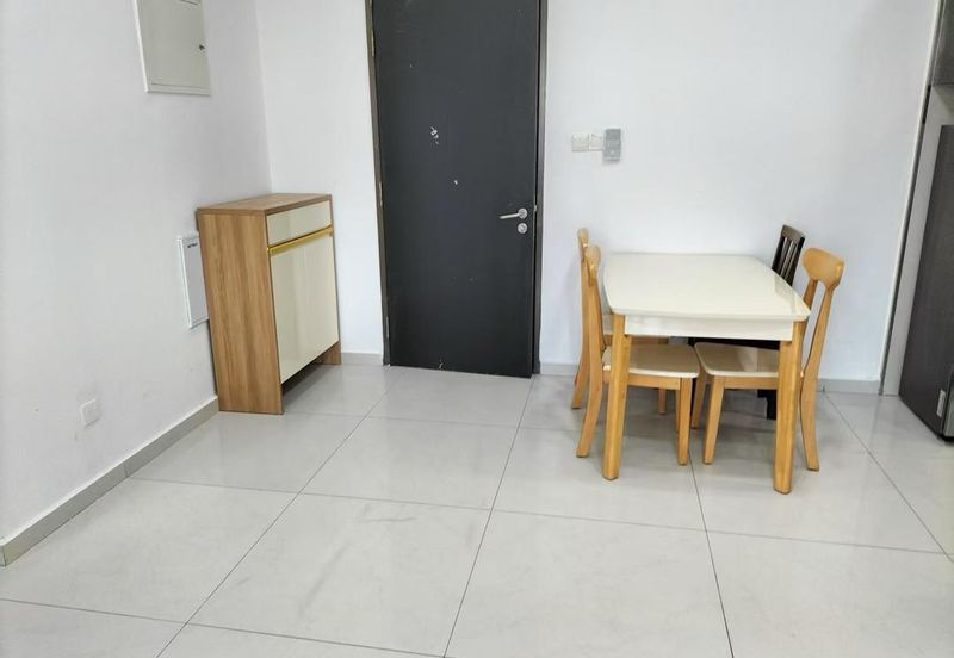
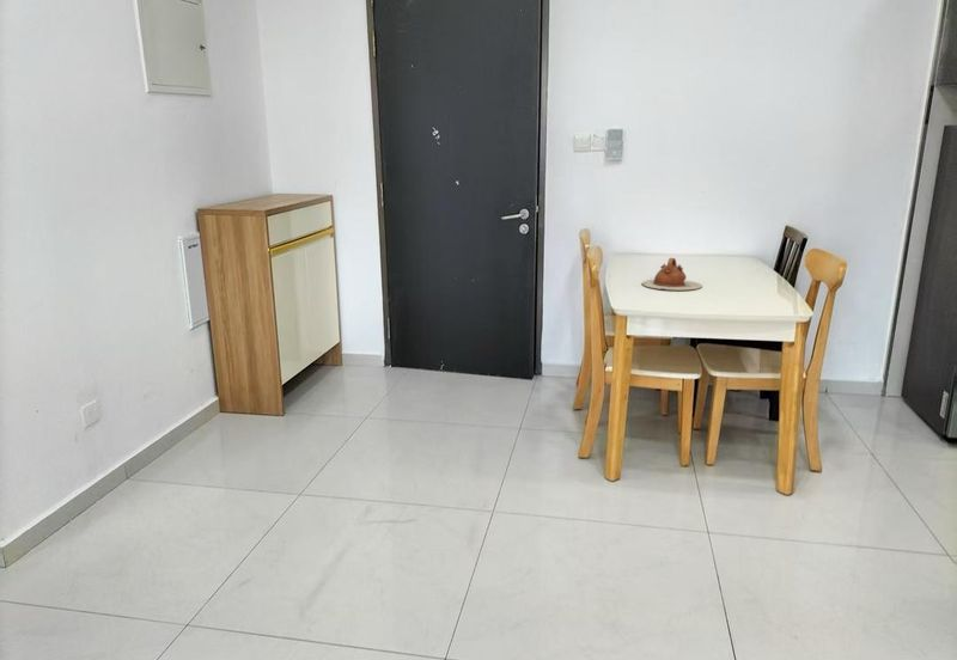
+ teapot (672, 271)
